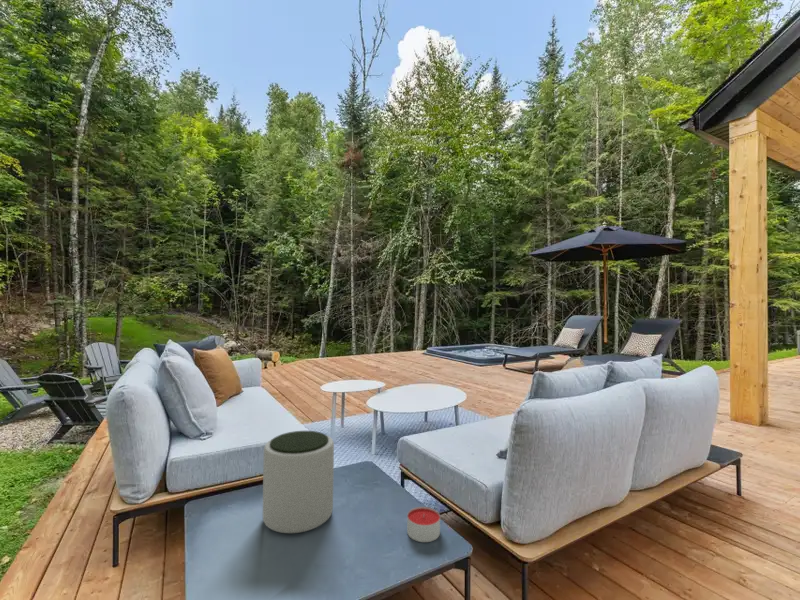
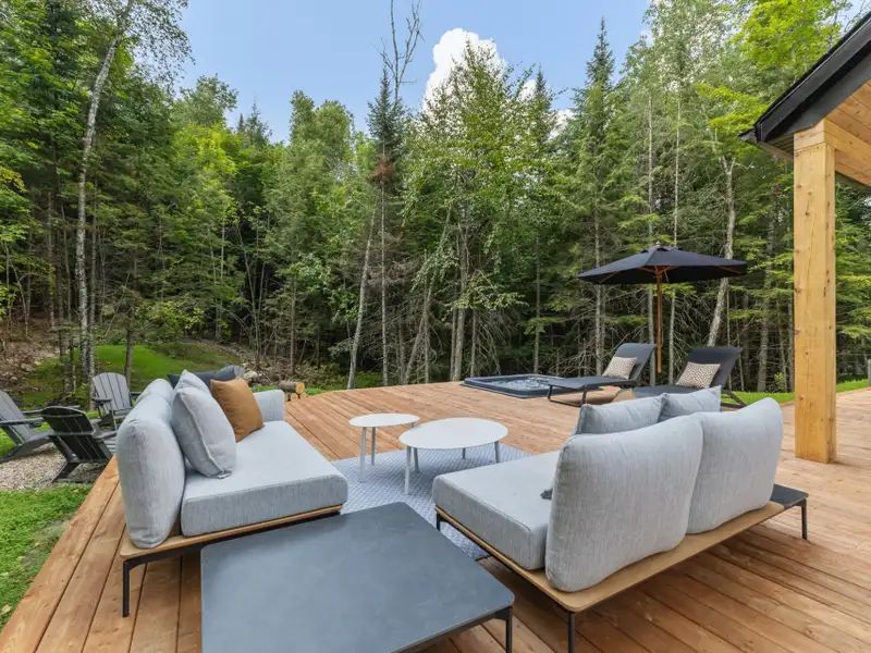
- candle (423, 523)
- plant pot (299, 478)
